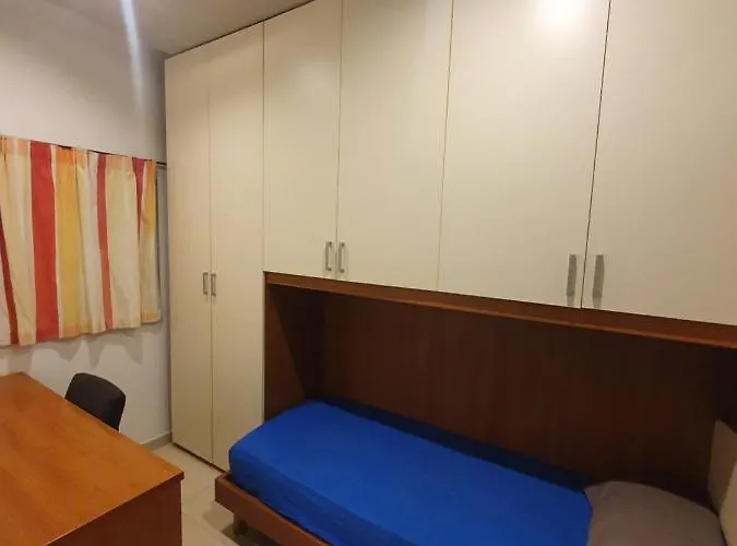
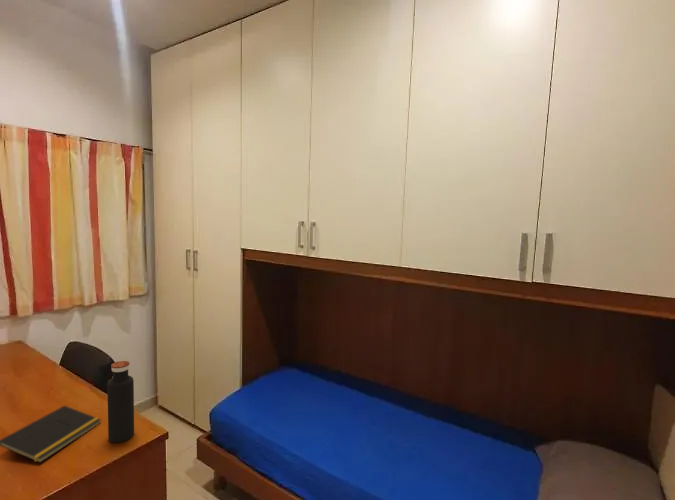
+ notepad (53, 431)
+ water bottle (120, 400)
